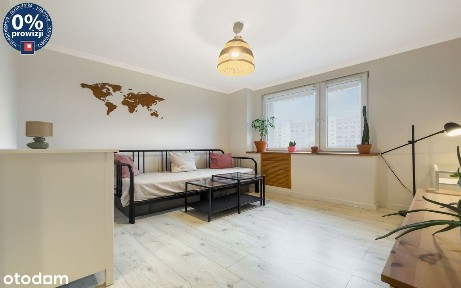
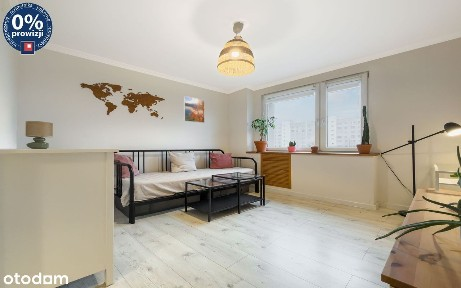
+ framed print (194, 110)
